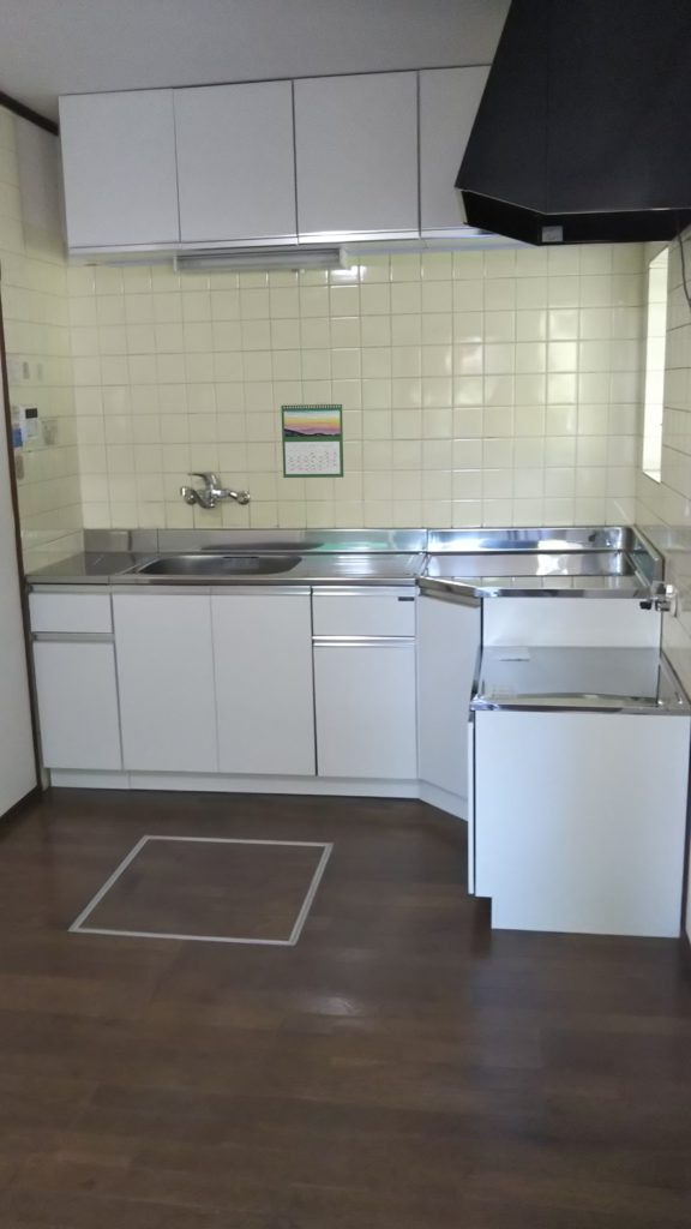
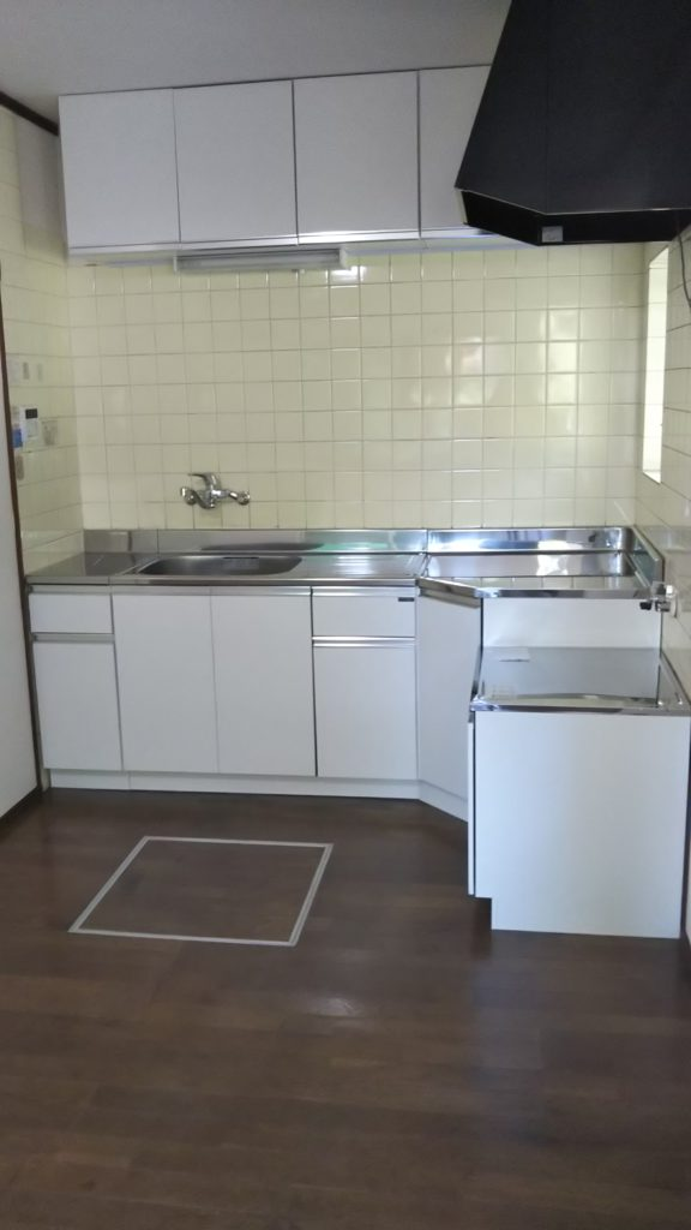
- calendar (312, 439)
